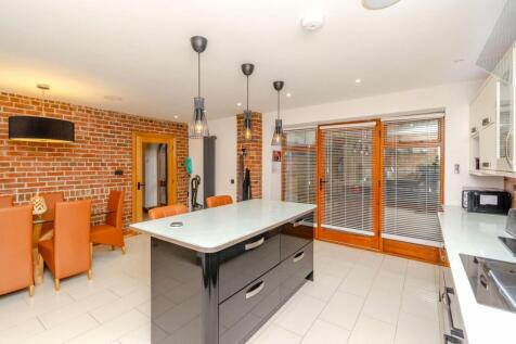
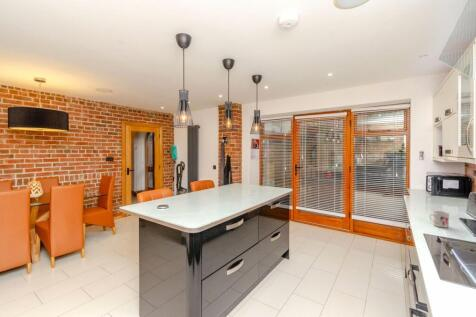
+ mug (438, 219)
